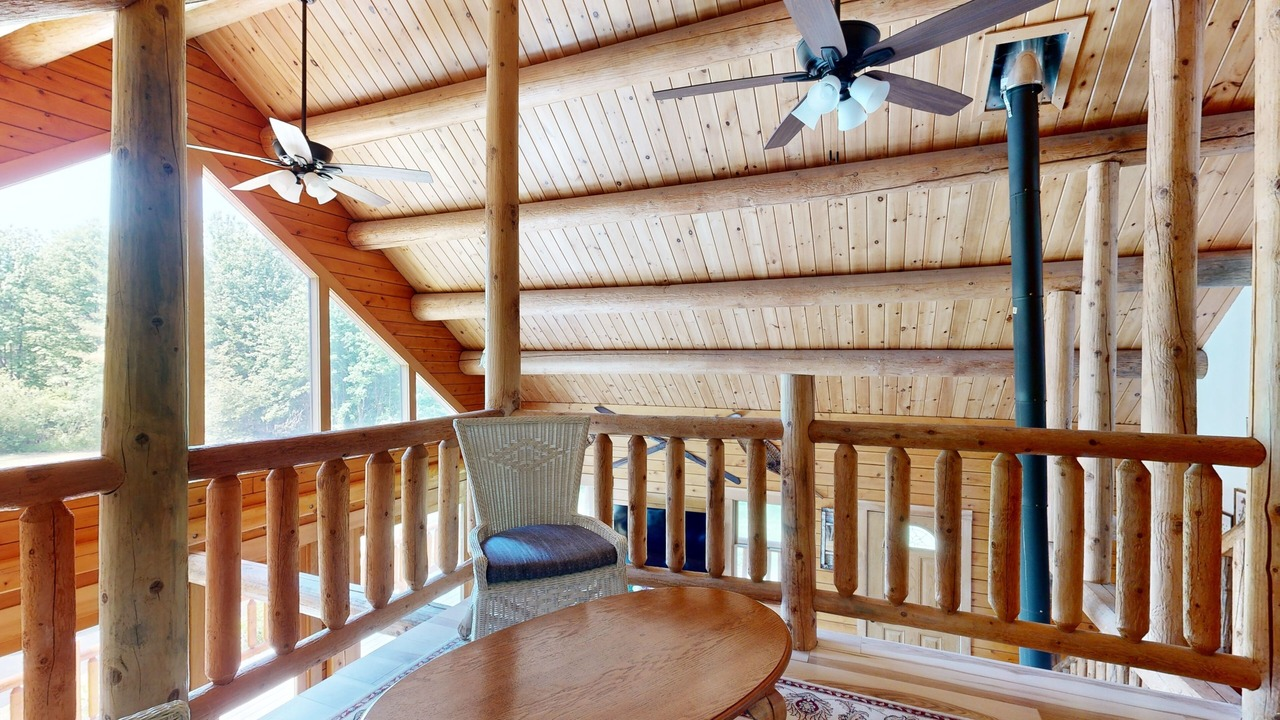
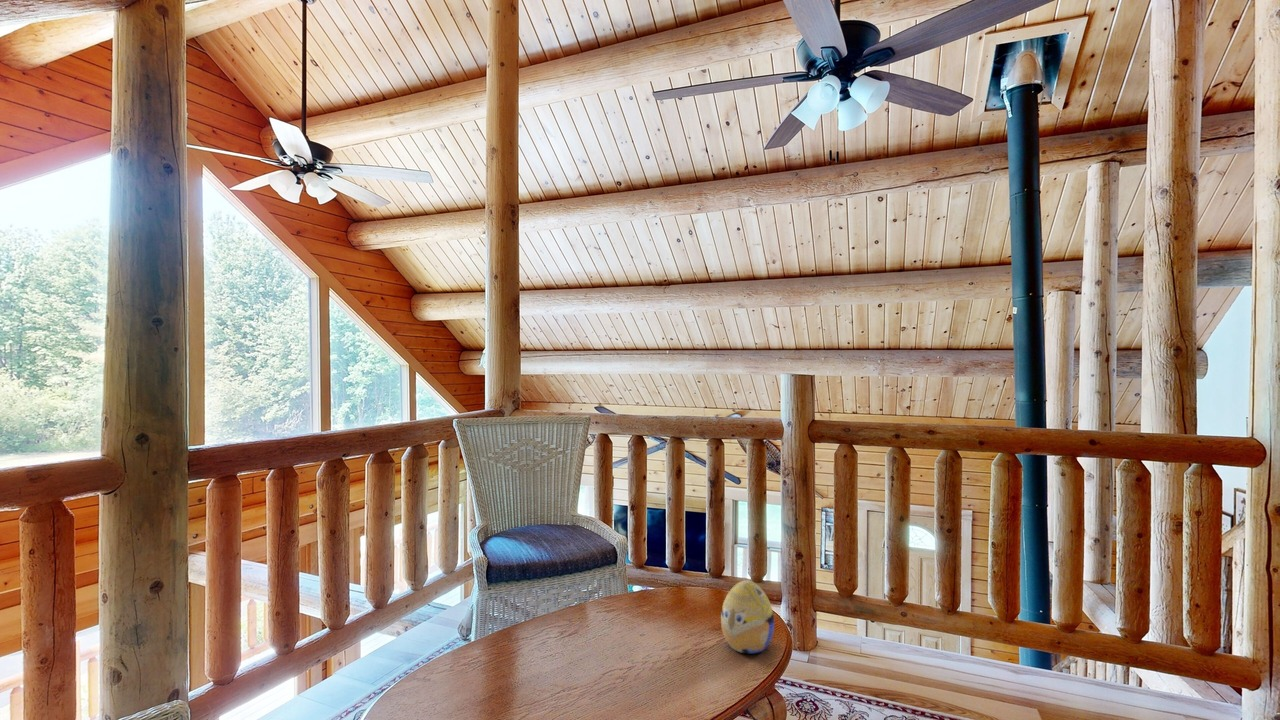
+ decorative egg (747, 613)
